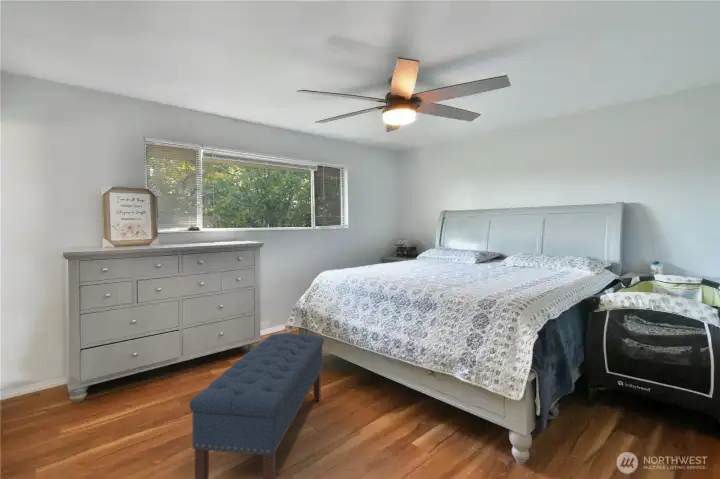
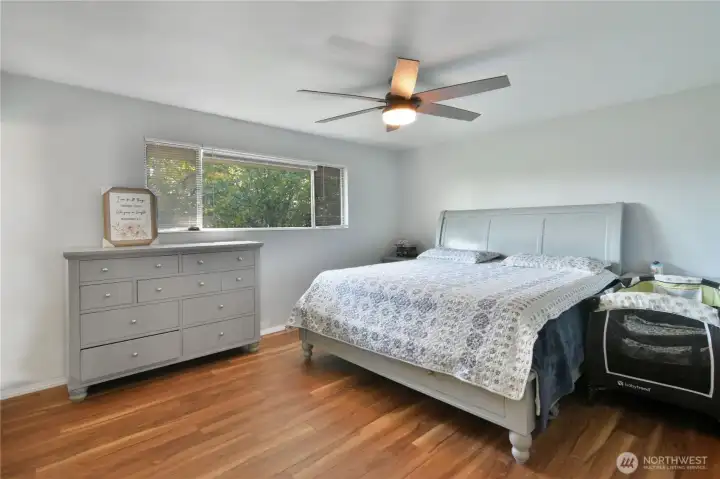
- bench (271, 397)
